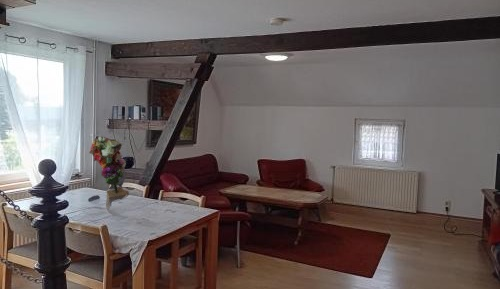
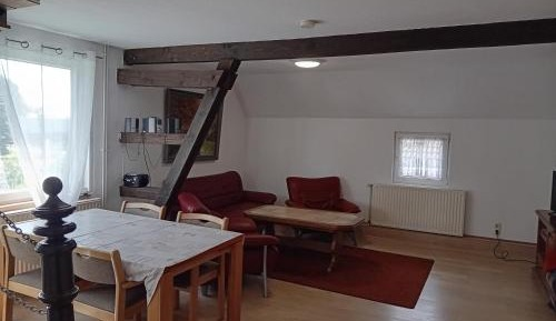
- bouquet (108, 172)
